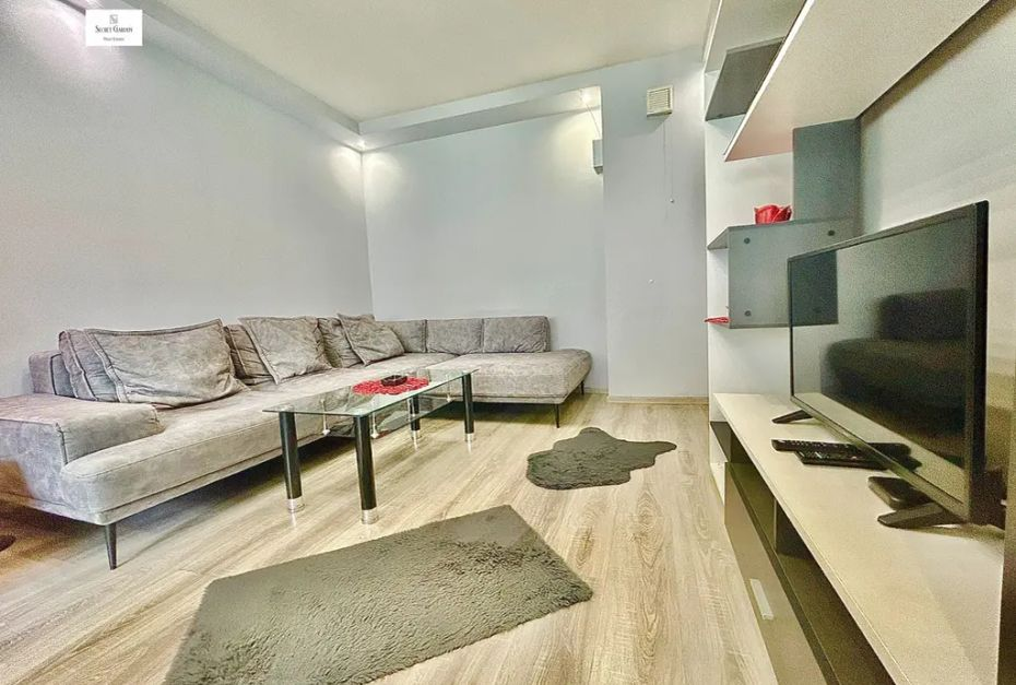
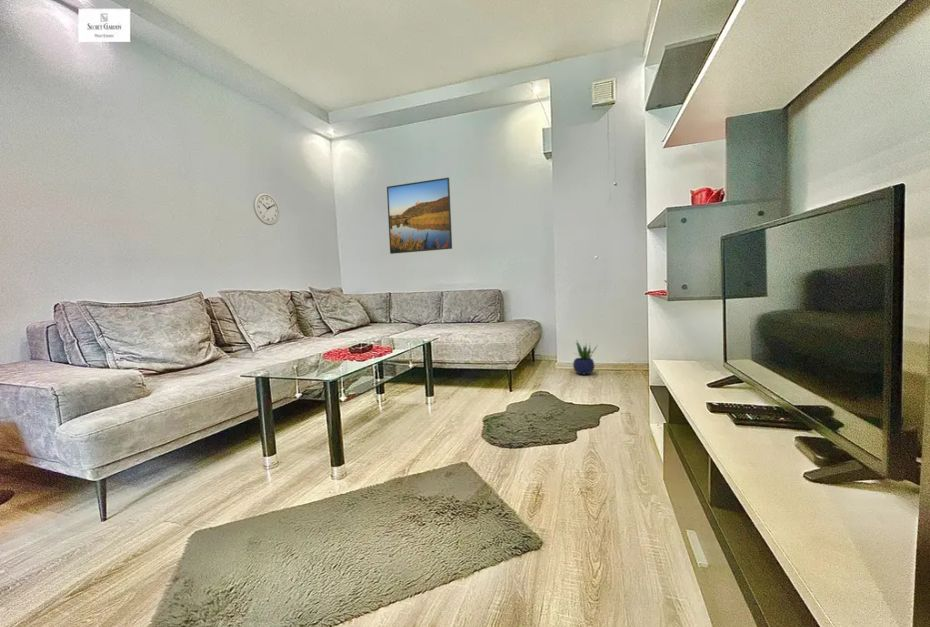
+ wall clock (267, 208)
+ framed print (418, 217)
+ potted plant (585, 356)
